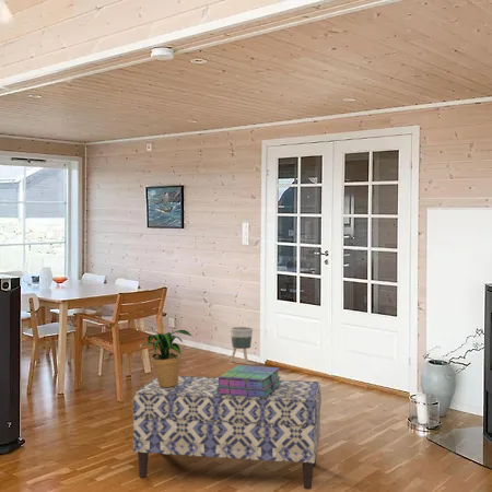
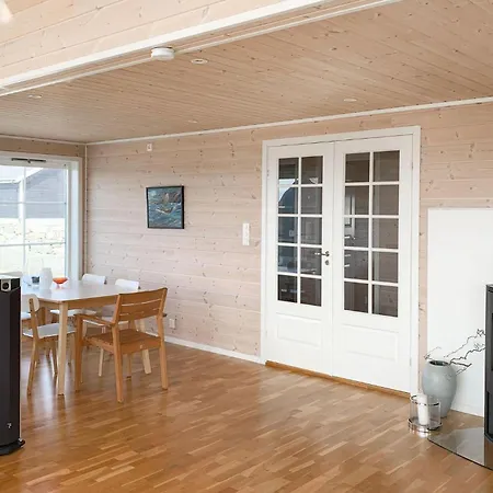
- planter (241, 344)
- stack of books (249, 379)
- potted plant (168, 359)
- bench (230, 427)
